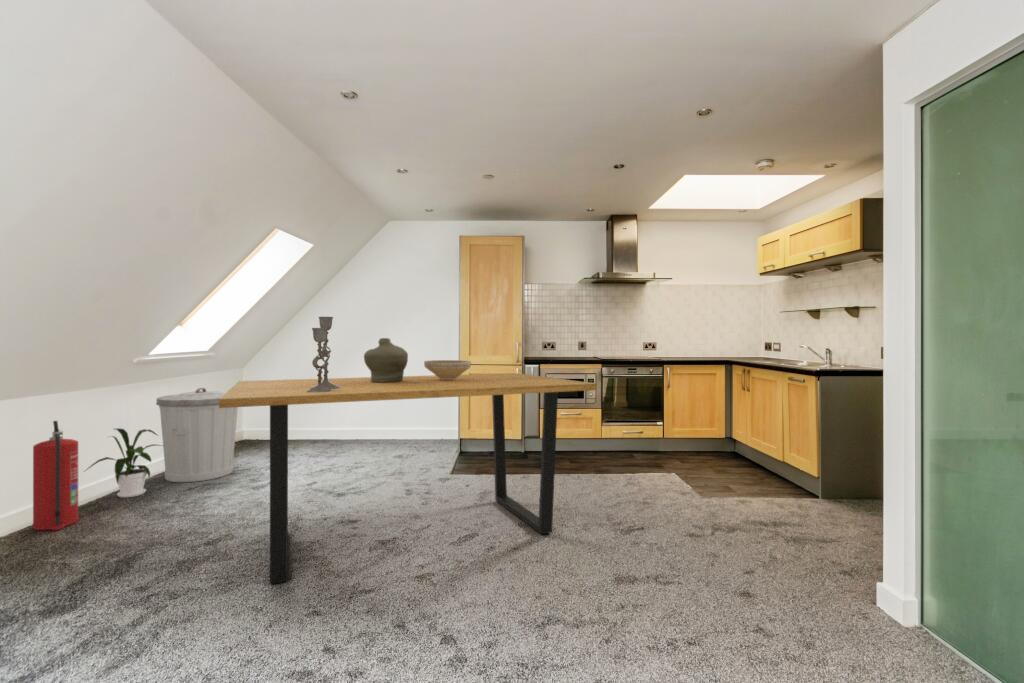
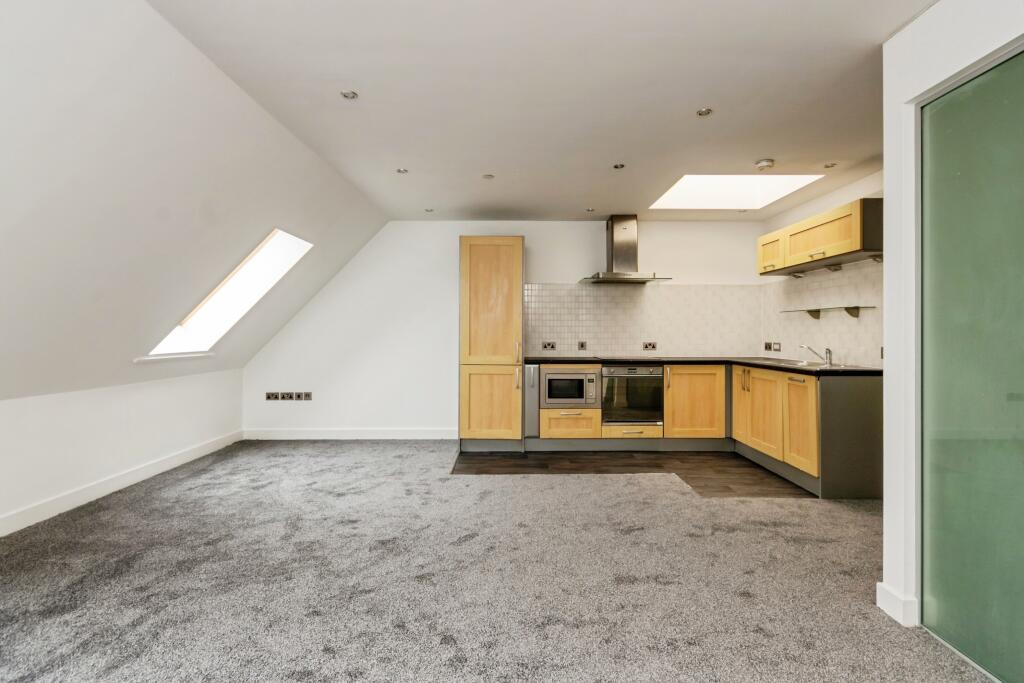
- house plant (131, 460)
- dining table (412, 398)
- trash can (200, 431)
- jar (386, 359)
- decorative bowl (447, 370)
- candlestick (324, 352)
- fire extinguisher (56, 473)
